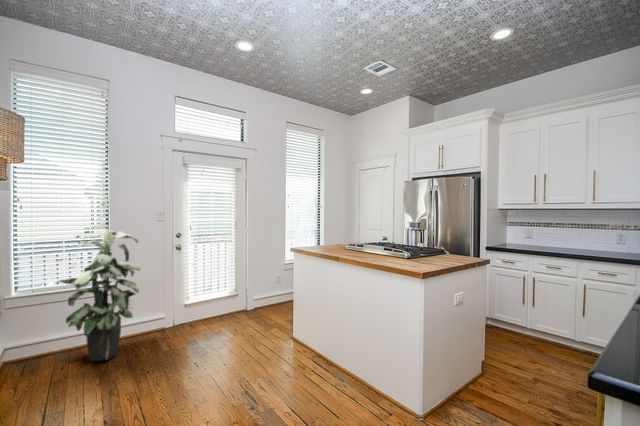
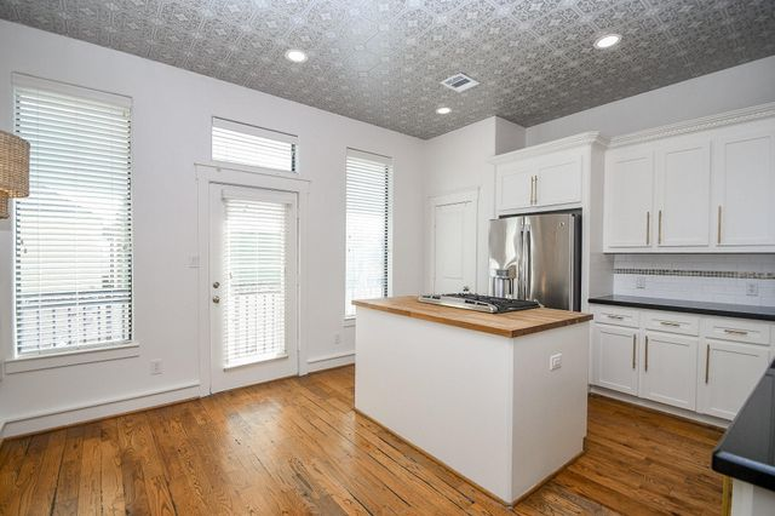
- indoor plant (101, 290)
